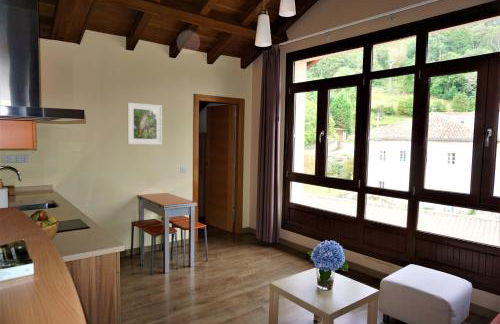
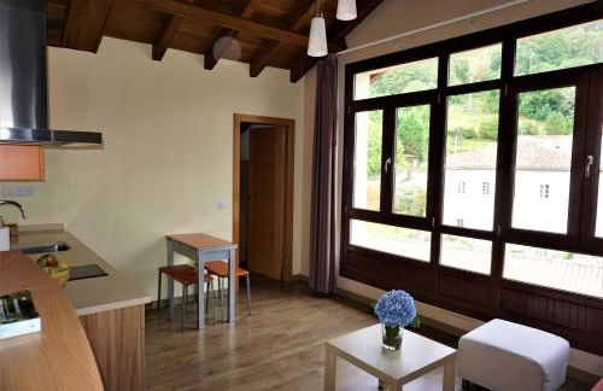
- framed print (145, 124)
